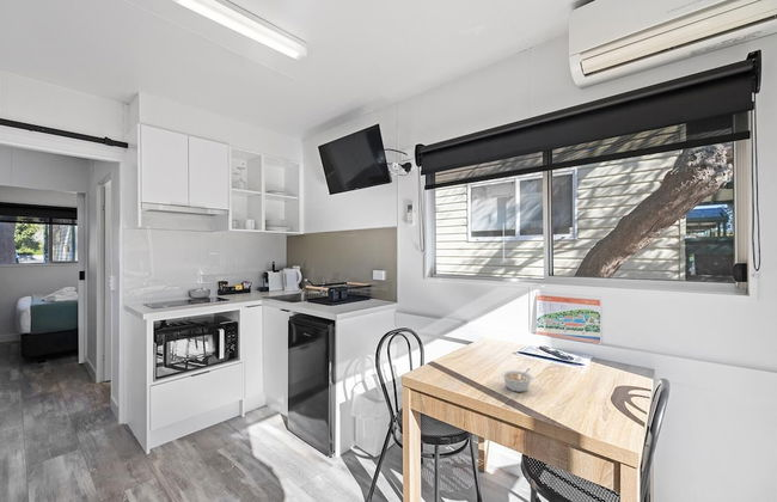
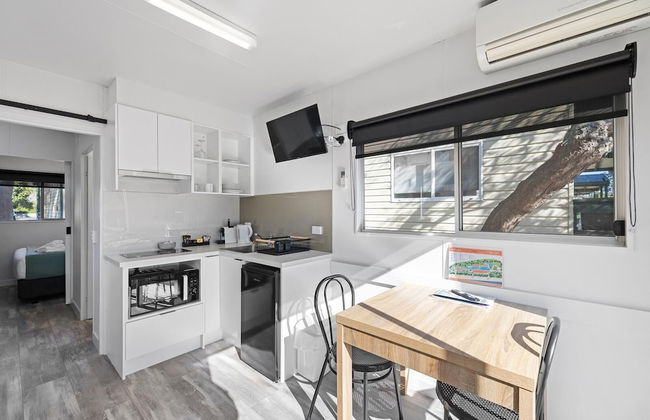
- legume (516, 379)
